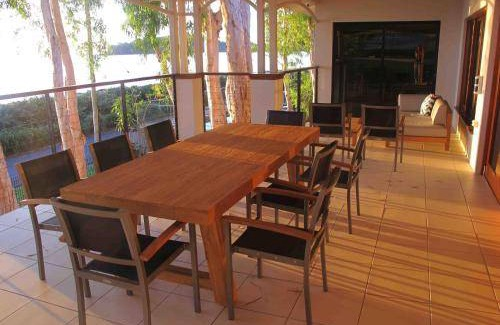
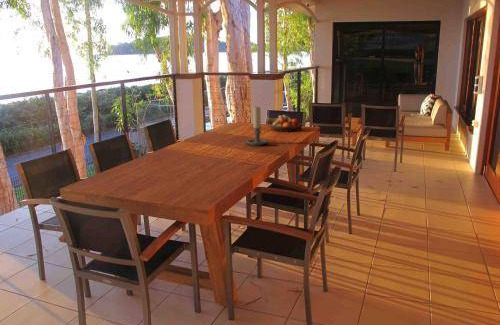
+ fruit bowl (285, 122)
+ candle holder (255, 125)
